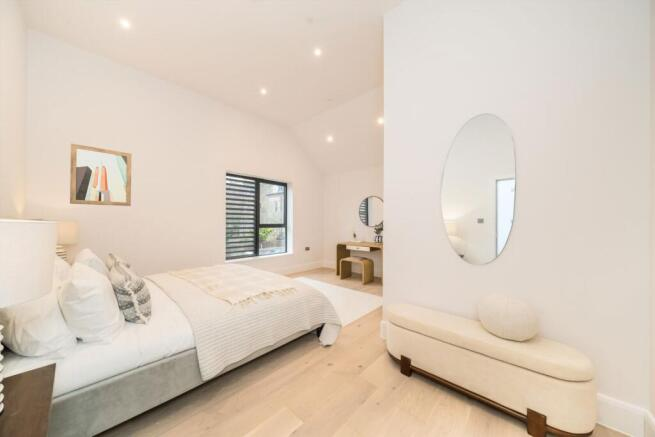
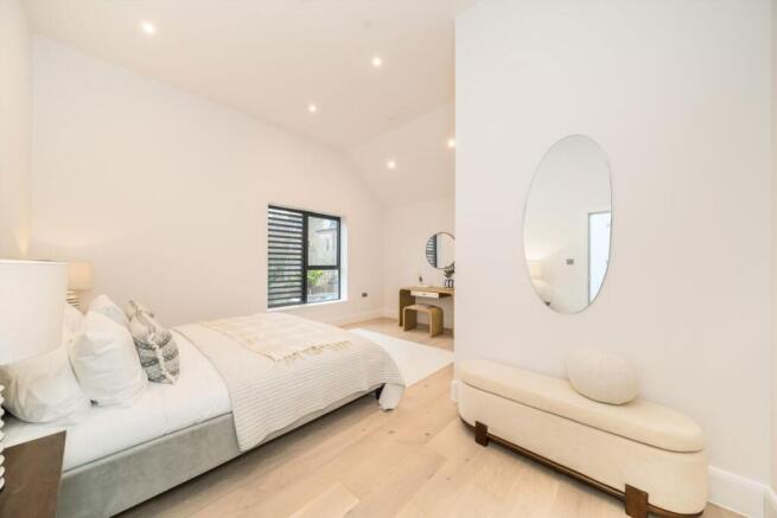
- wall art (102, 176)
